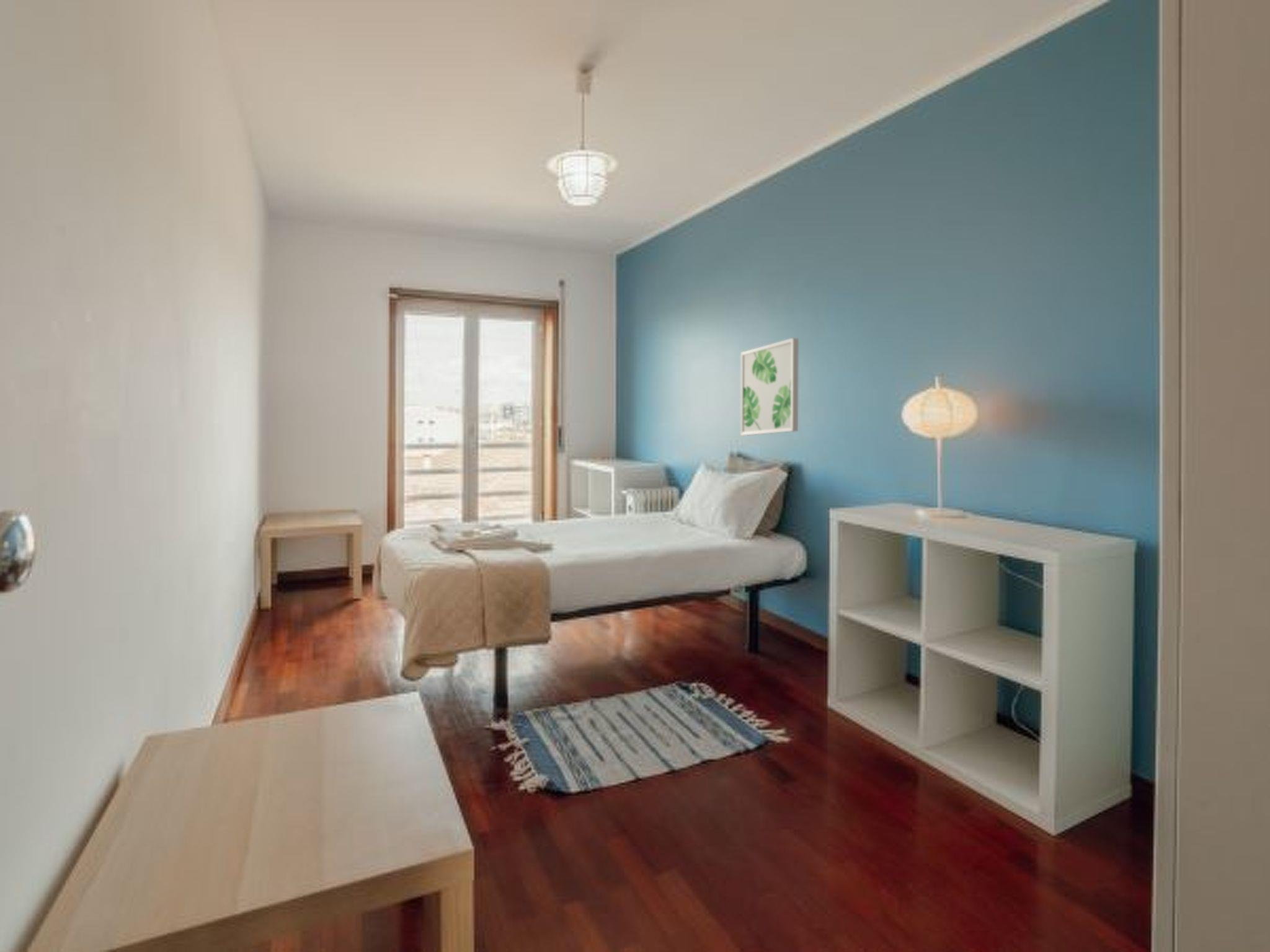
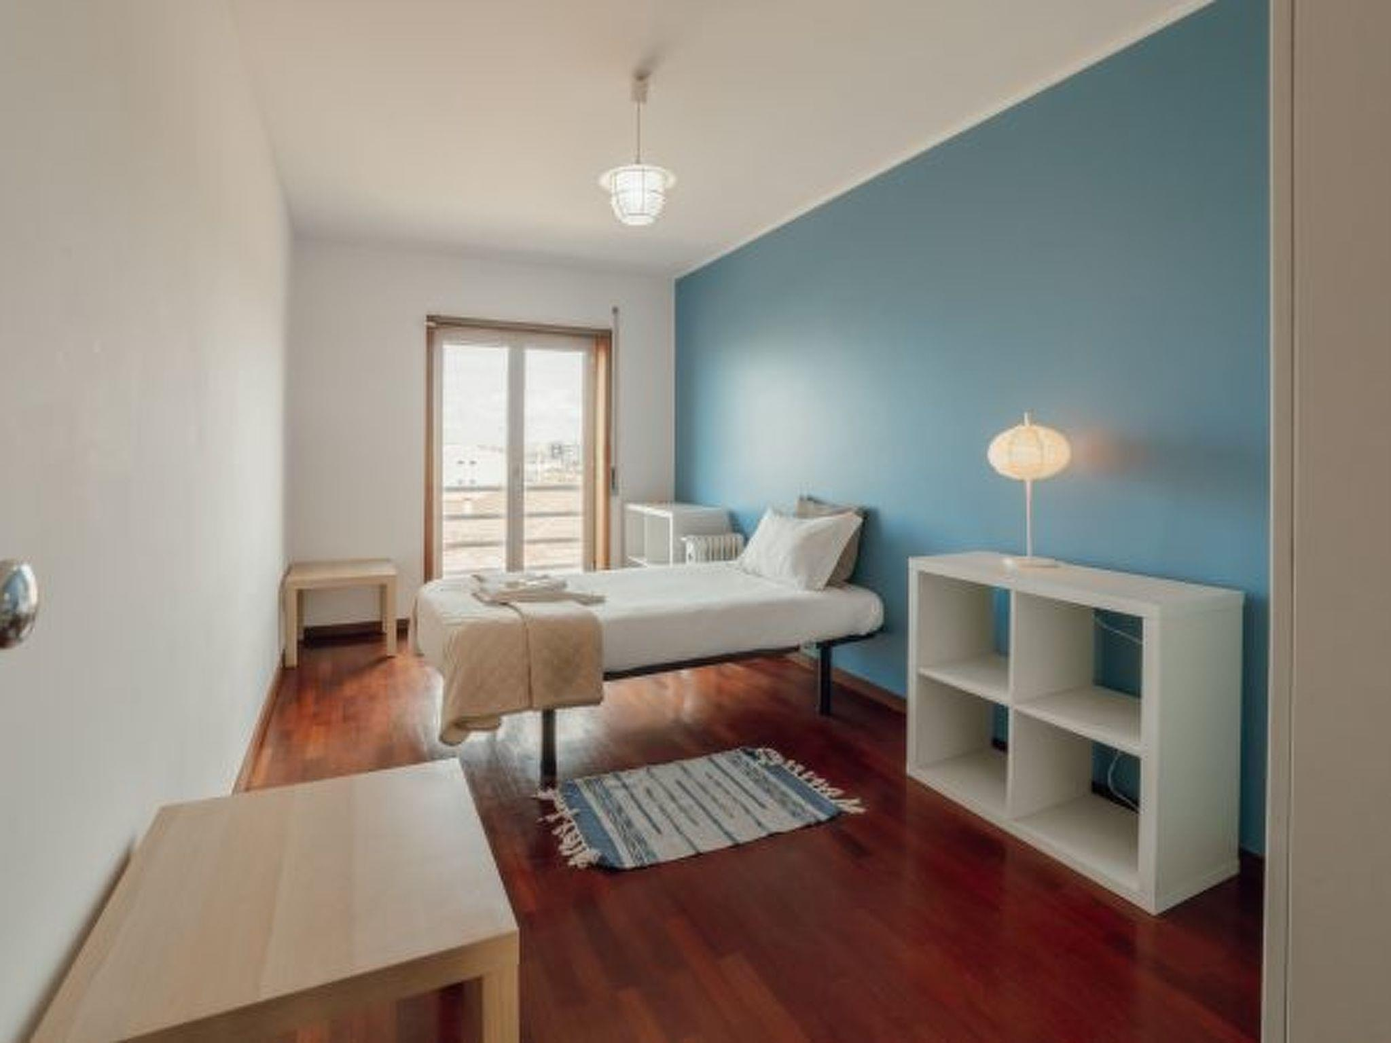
- wall art (768, 389)
